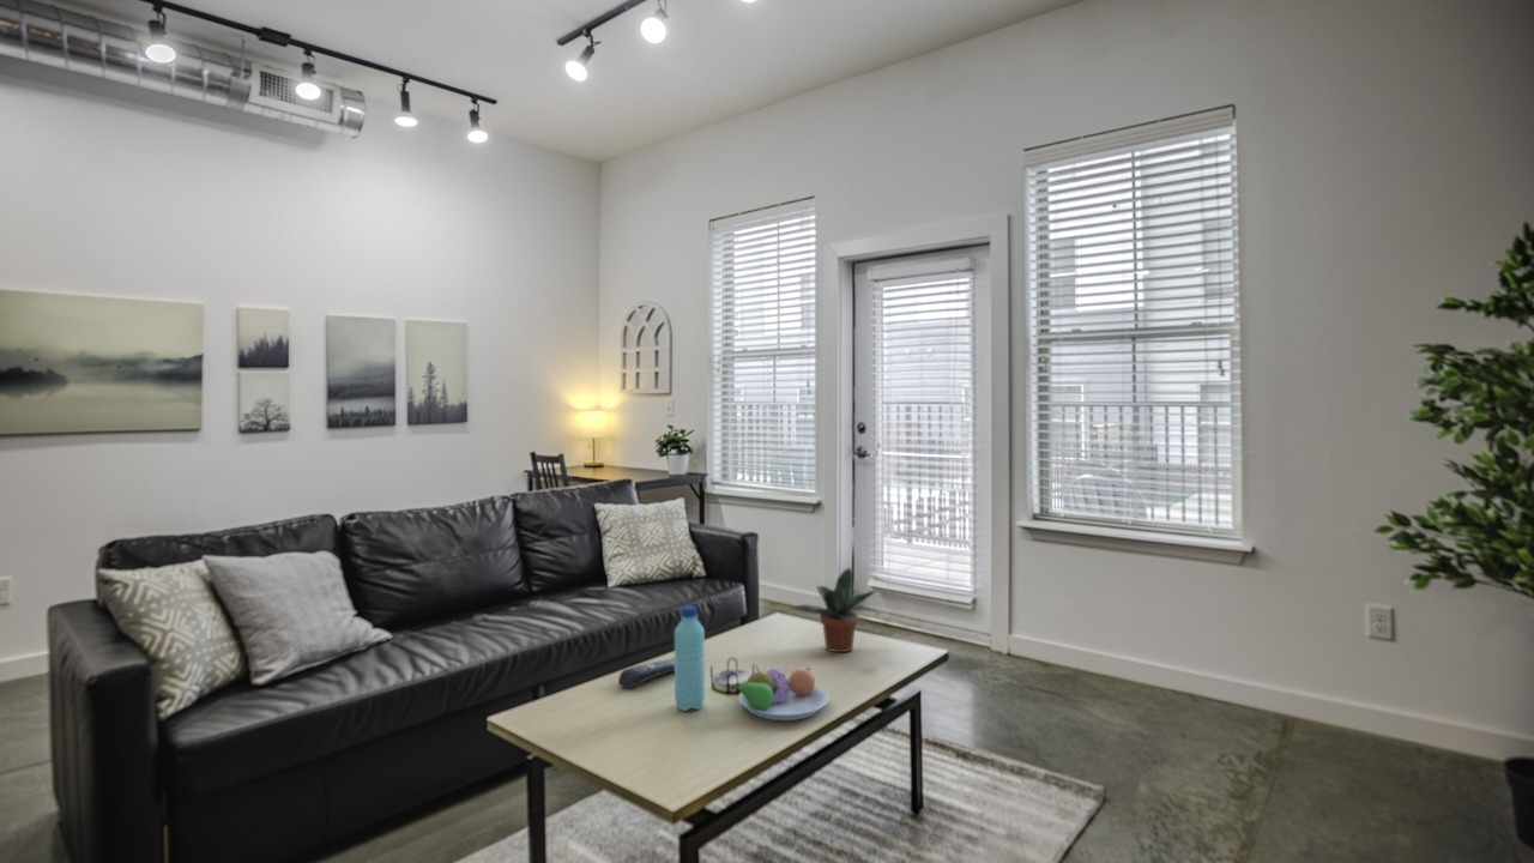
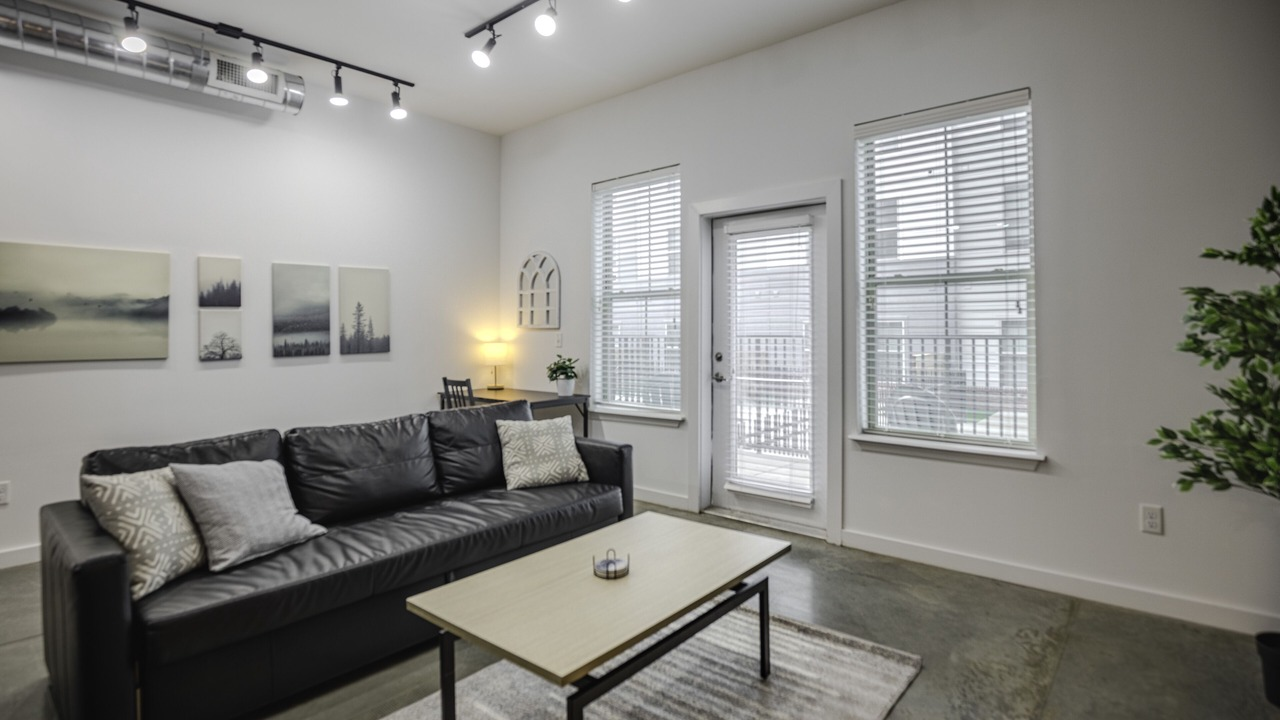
- potted plant (838, 609)
- water bottle (689, 657)
- remote control (653, 670)
- fruit bowl (779, 688)
